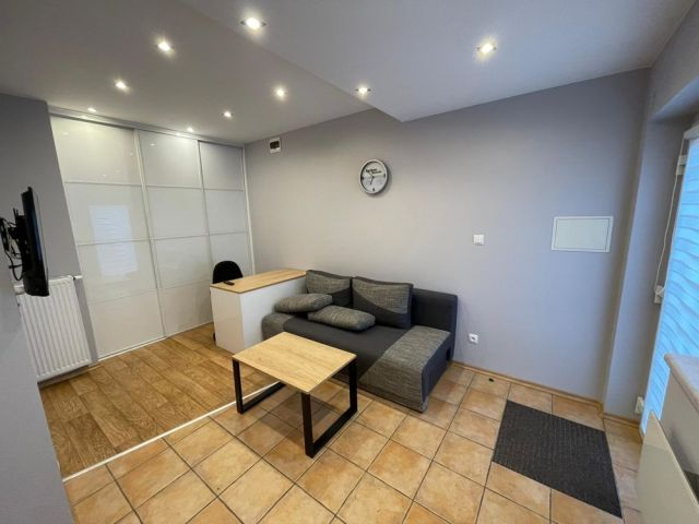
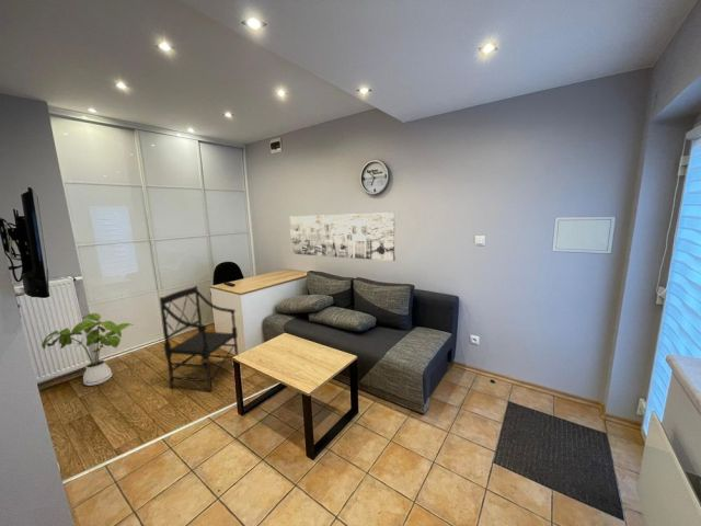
+ armchair (202, 334)
+ wall art (336, 236)
+ house plant (100, 347)
